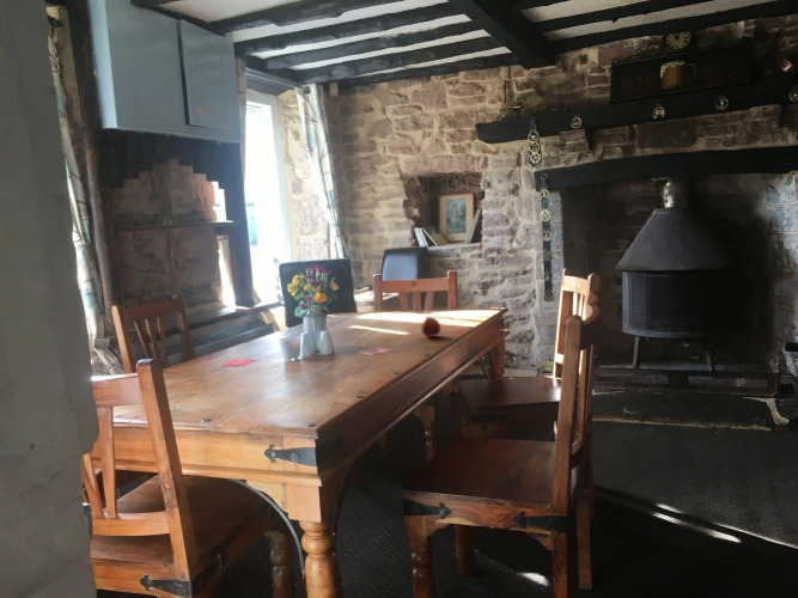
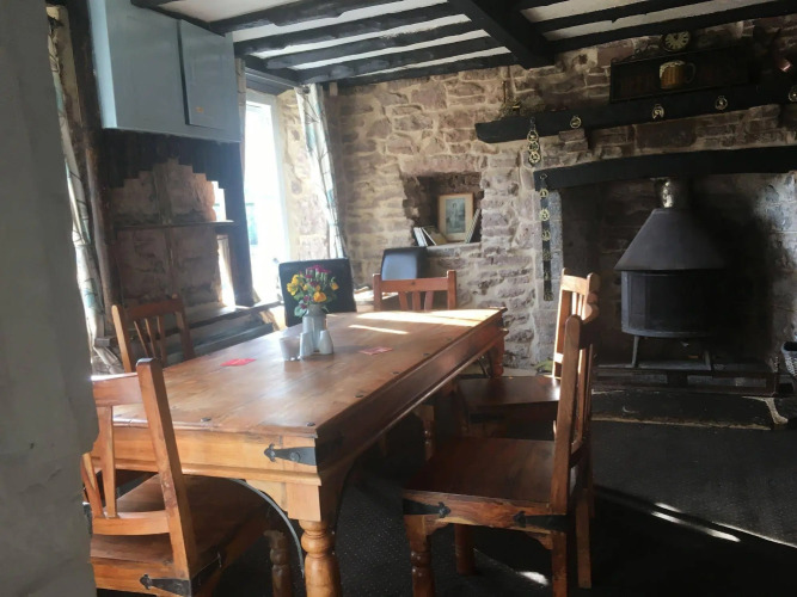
- fruit (431, 327)
